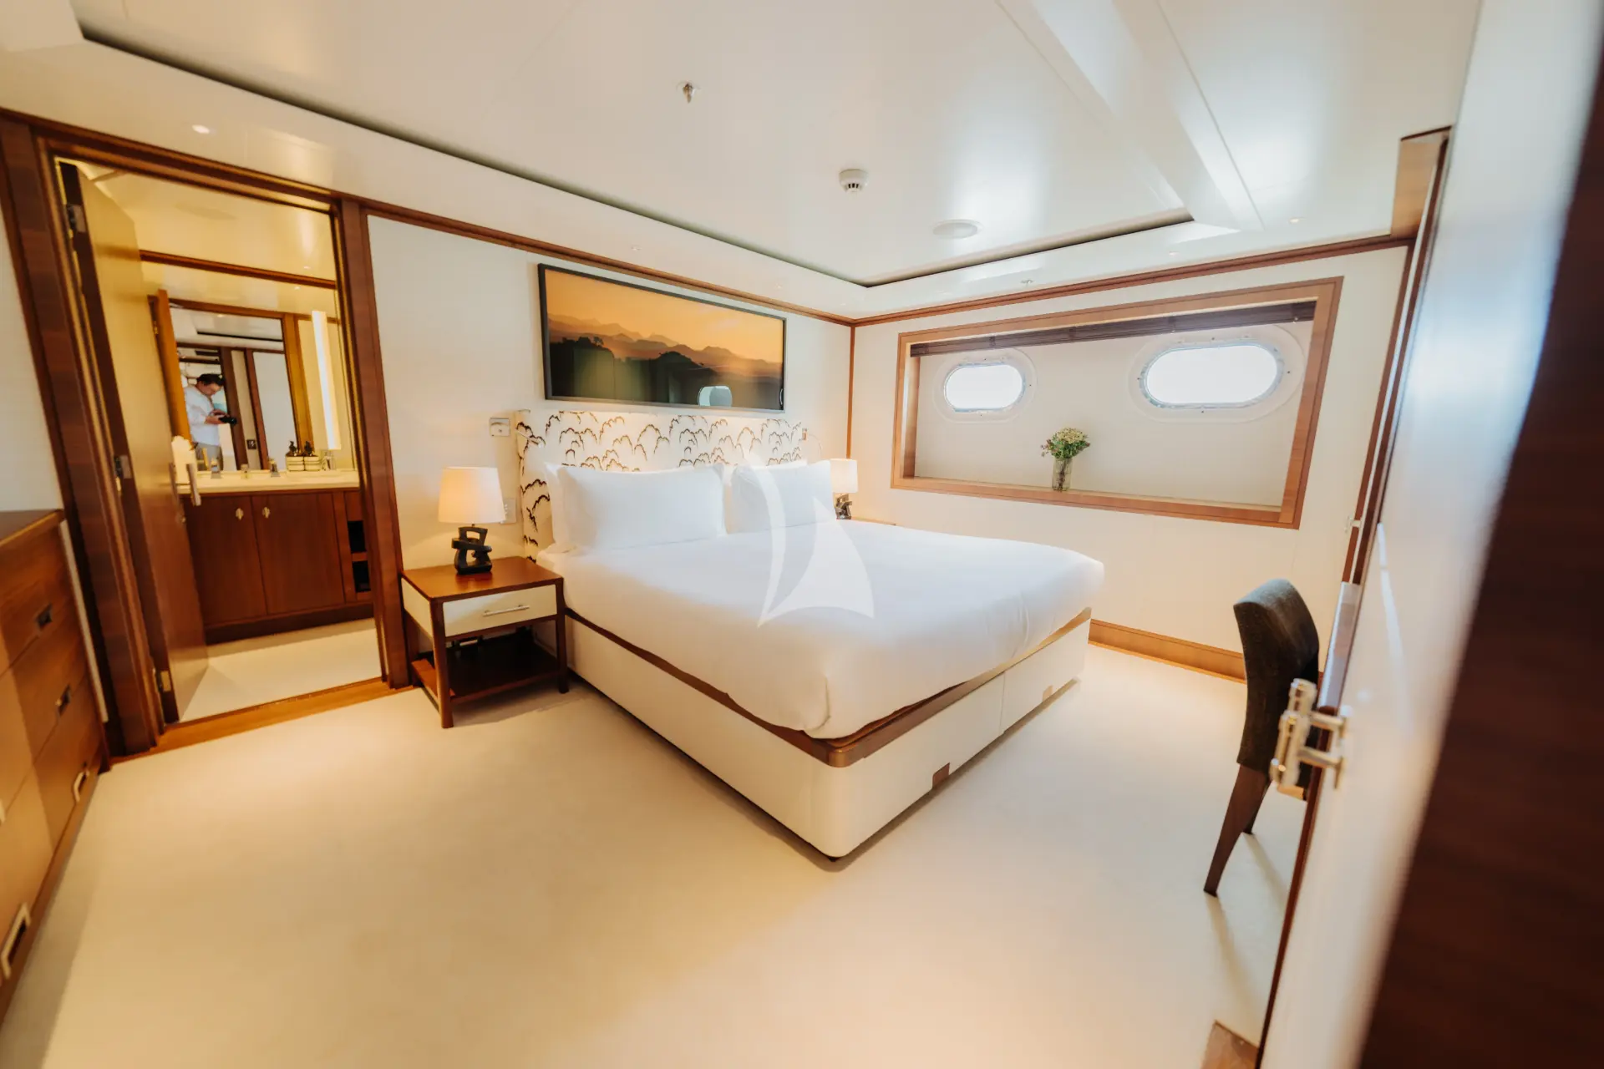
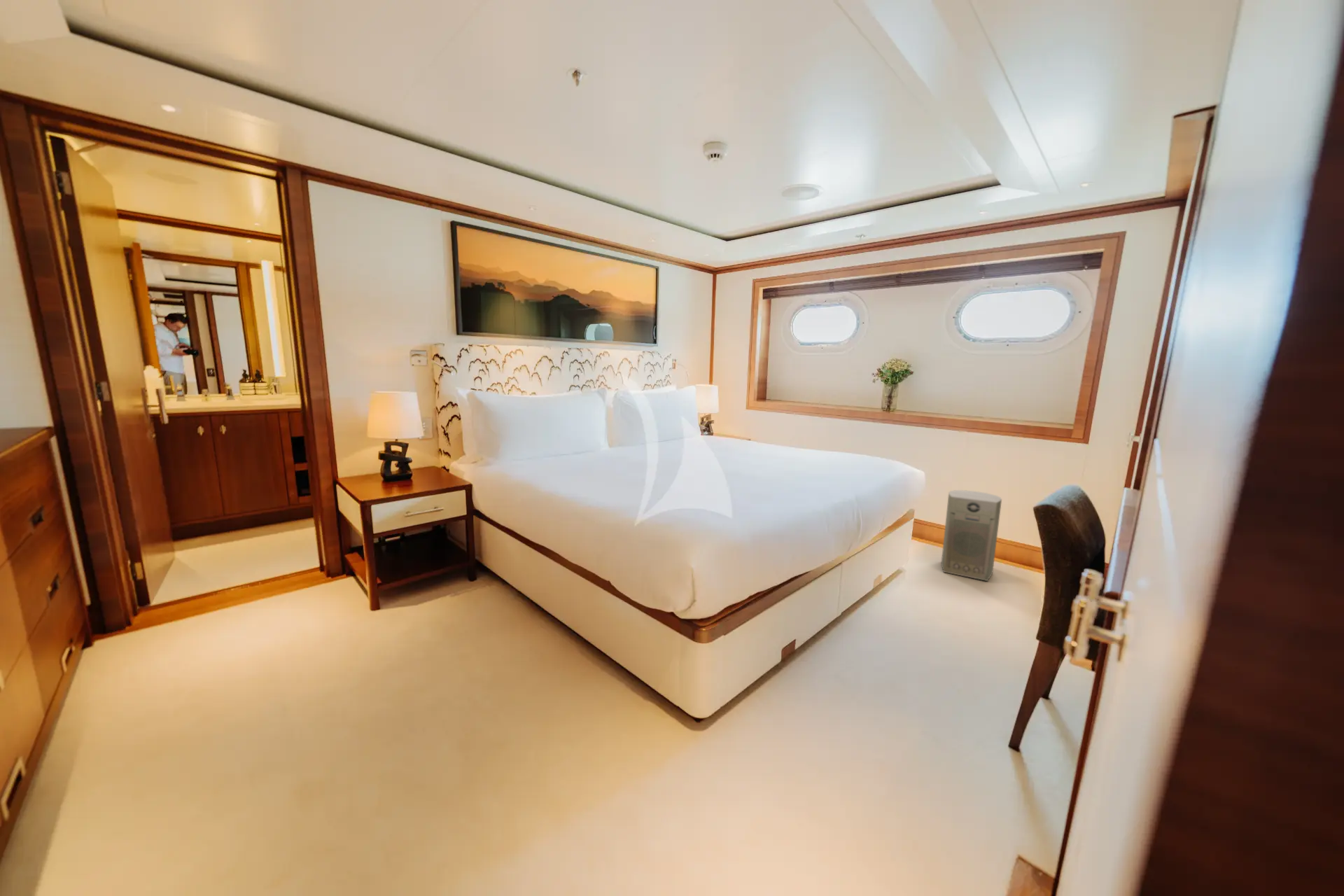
+ fan (970, 532)
